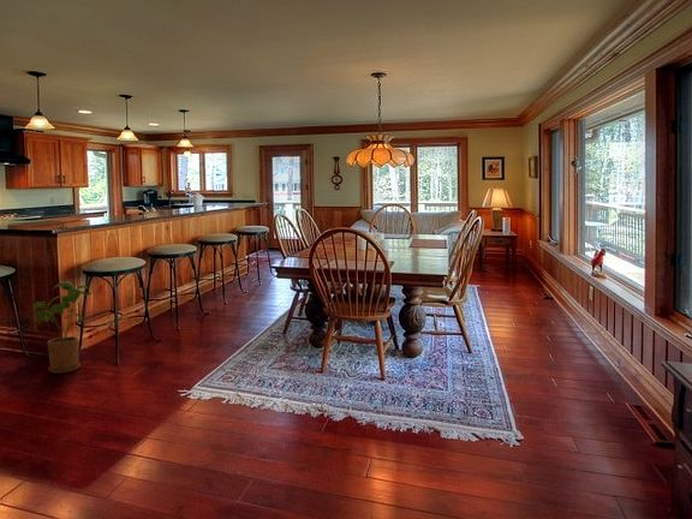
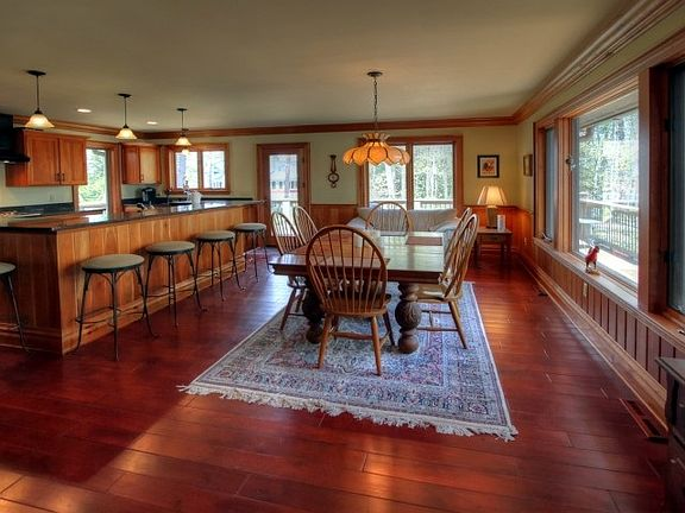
- house plant (60, 327)
